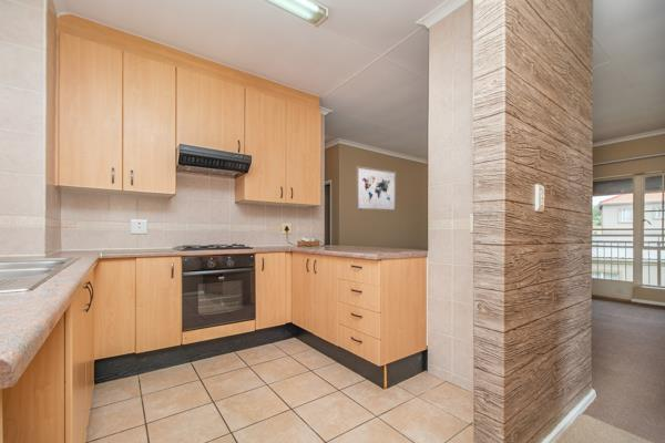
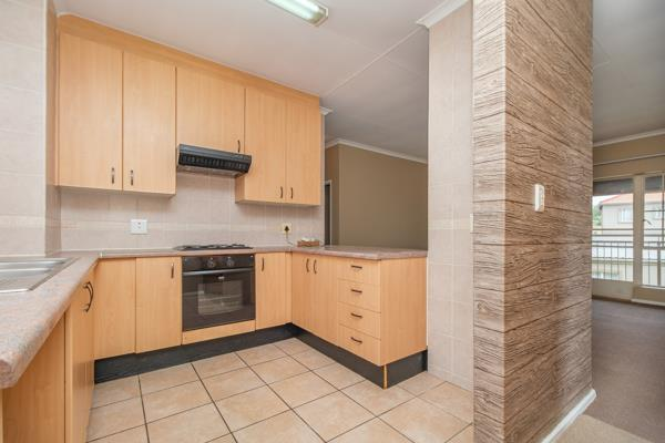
- wall art (377, 189)
